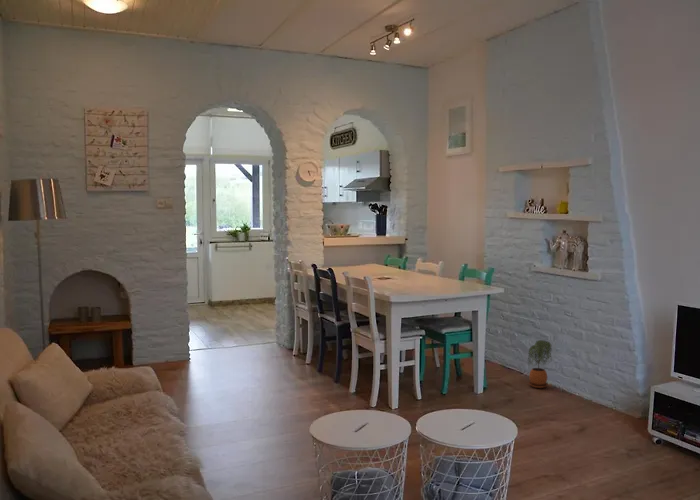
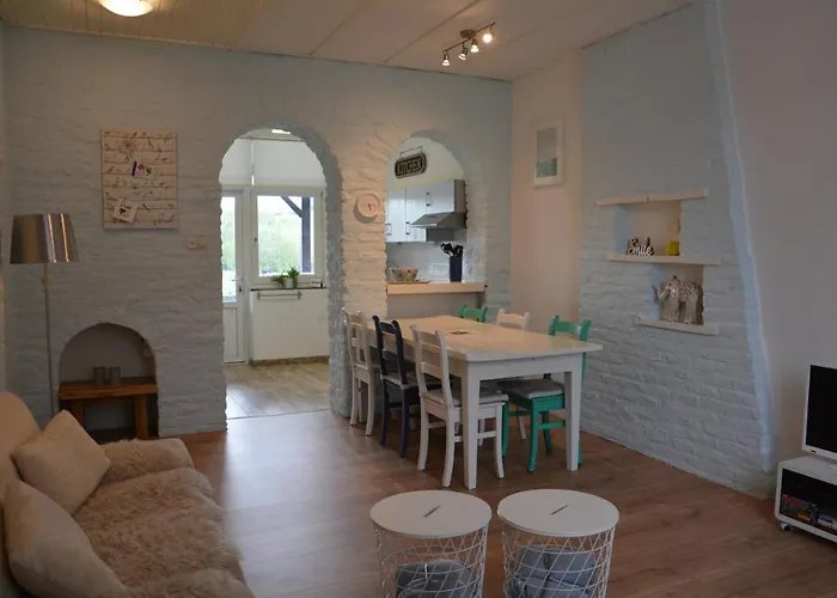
- potted plant (539, 362)
